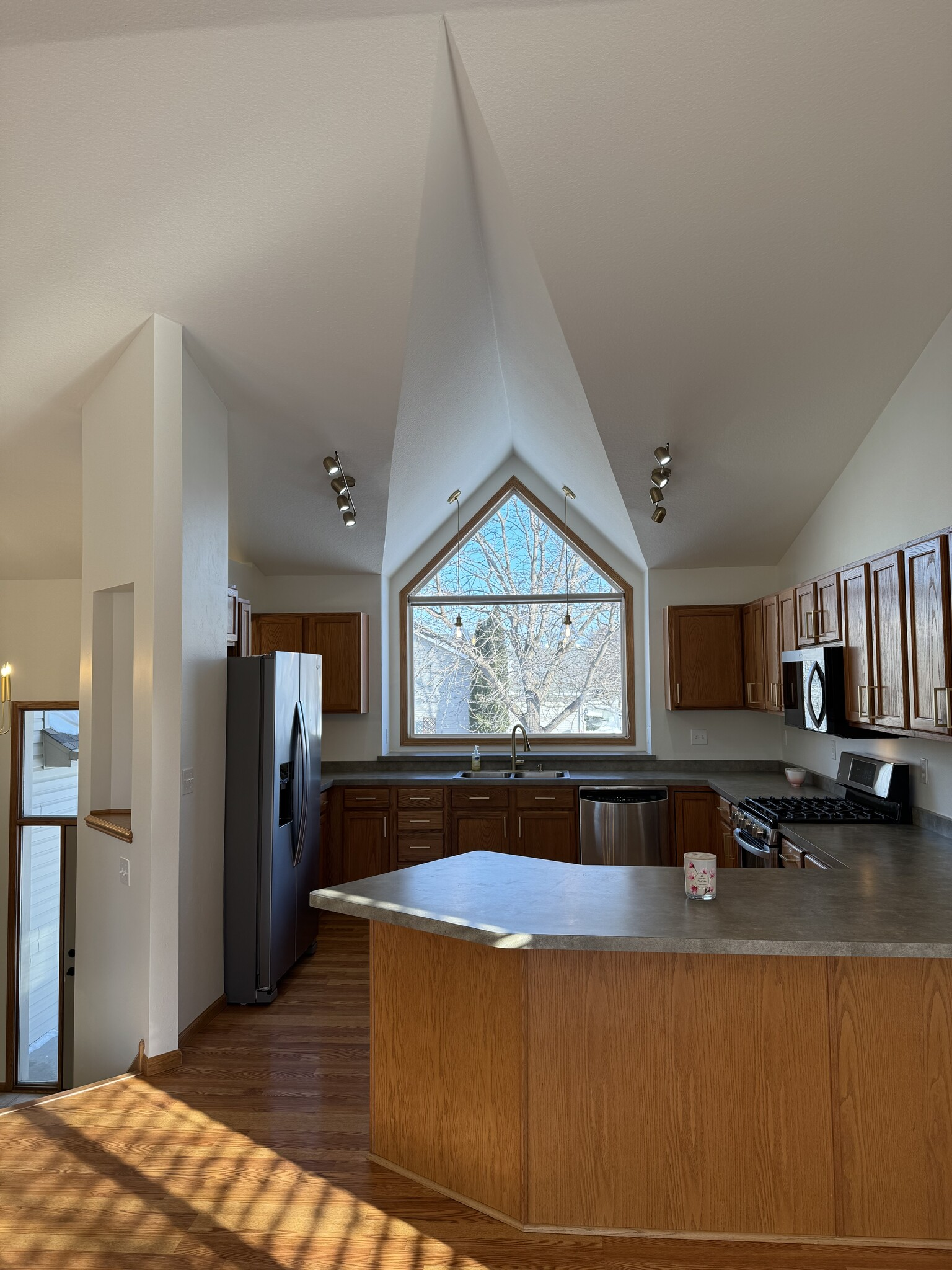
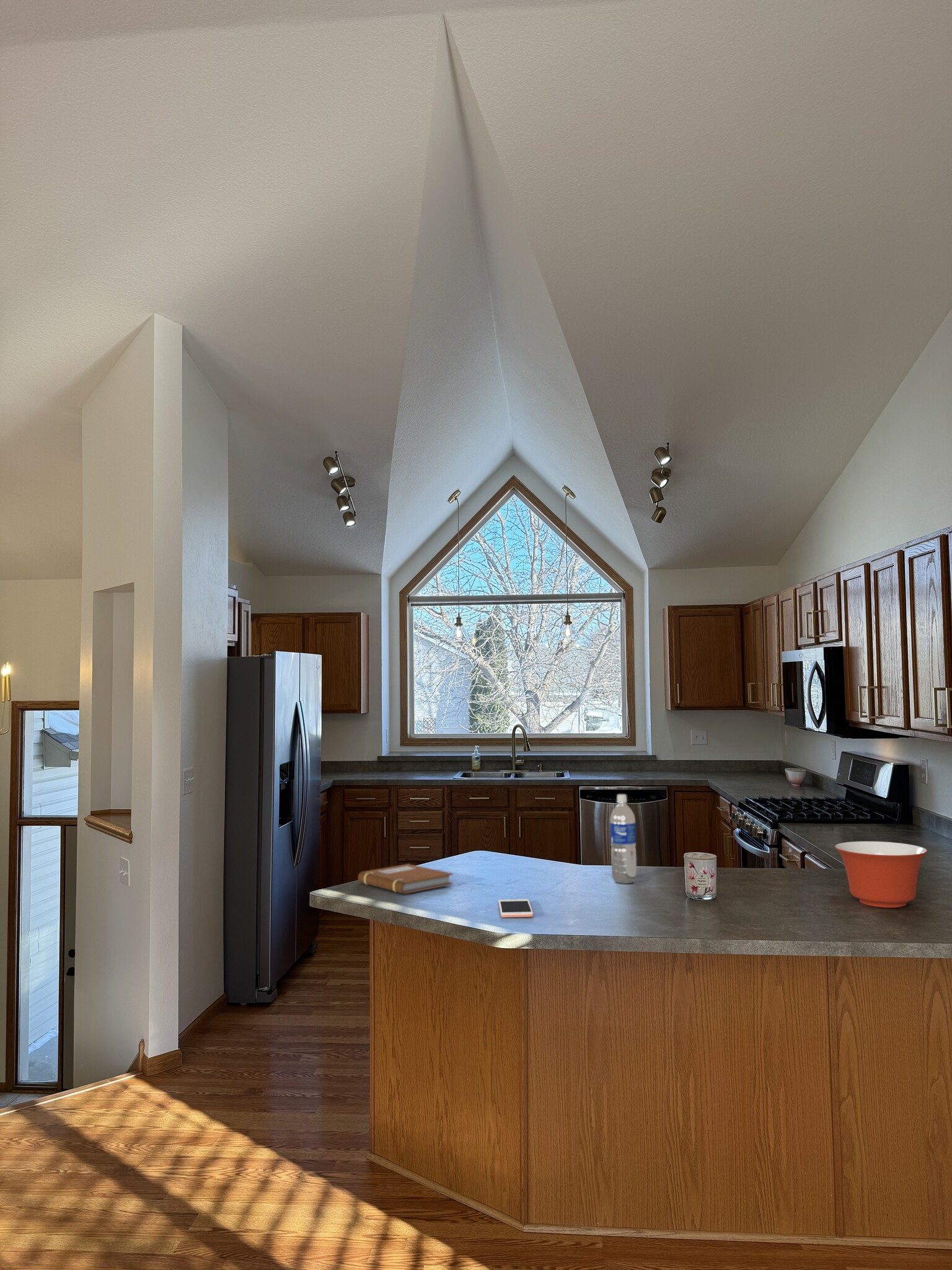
+ cell phone (515, 908)
+ water bottle (623, 838)
+ notebook (403, 878)
+ mixing bowl (881, 875)
